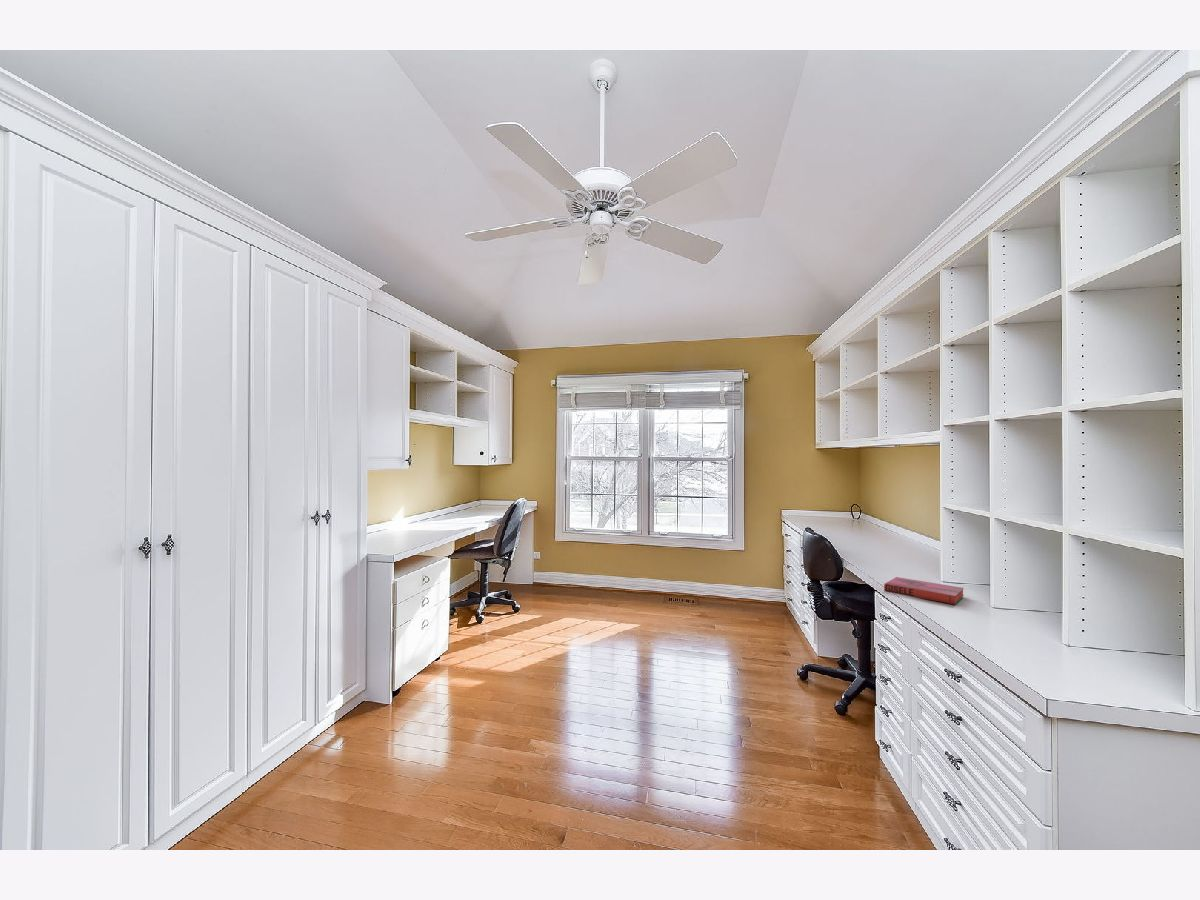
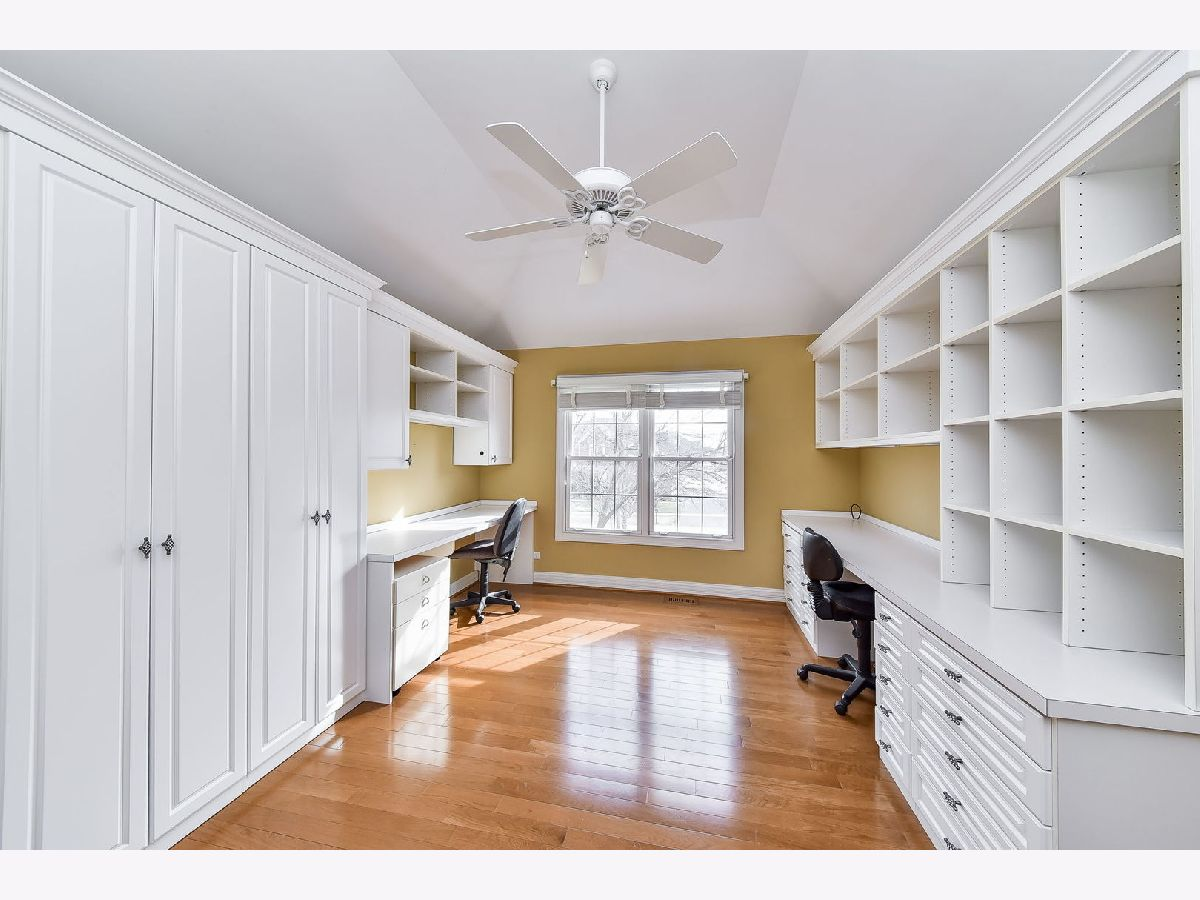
- hardback book (923, 589)
